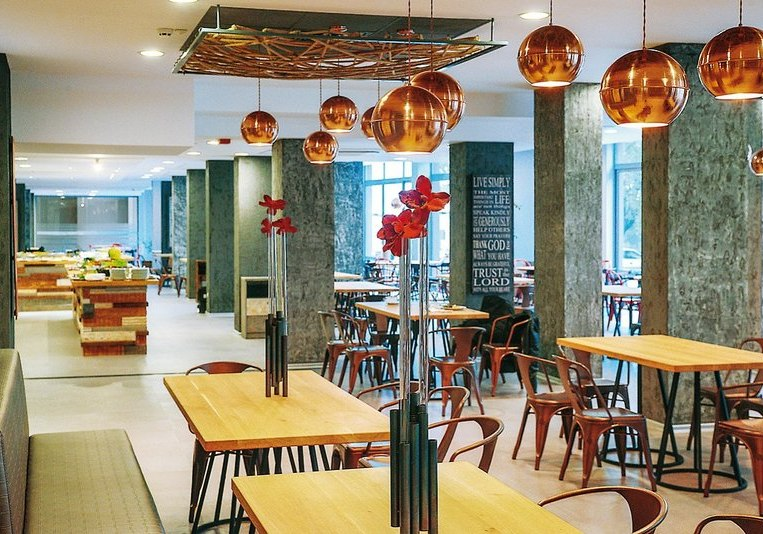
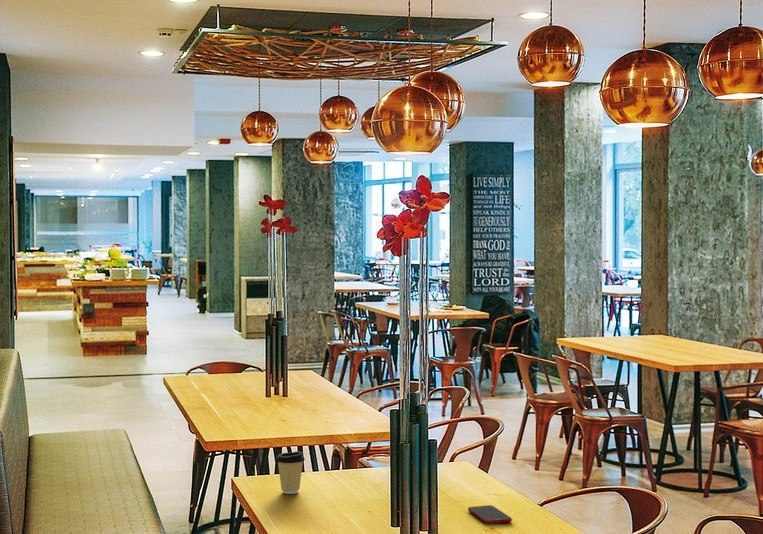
+ coffee cup (290, 472)
+ cell phone (489, 514)
